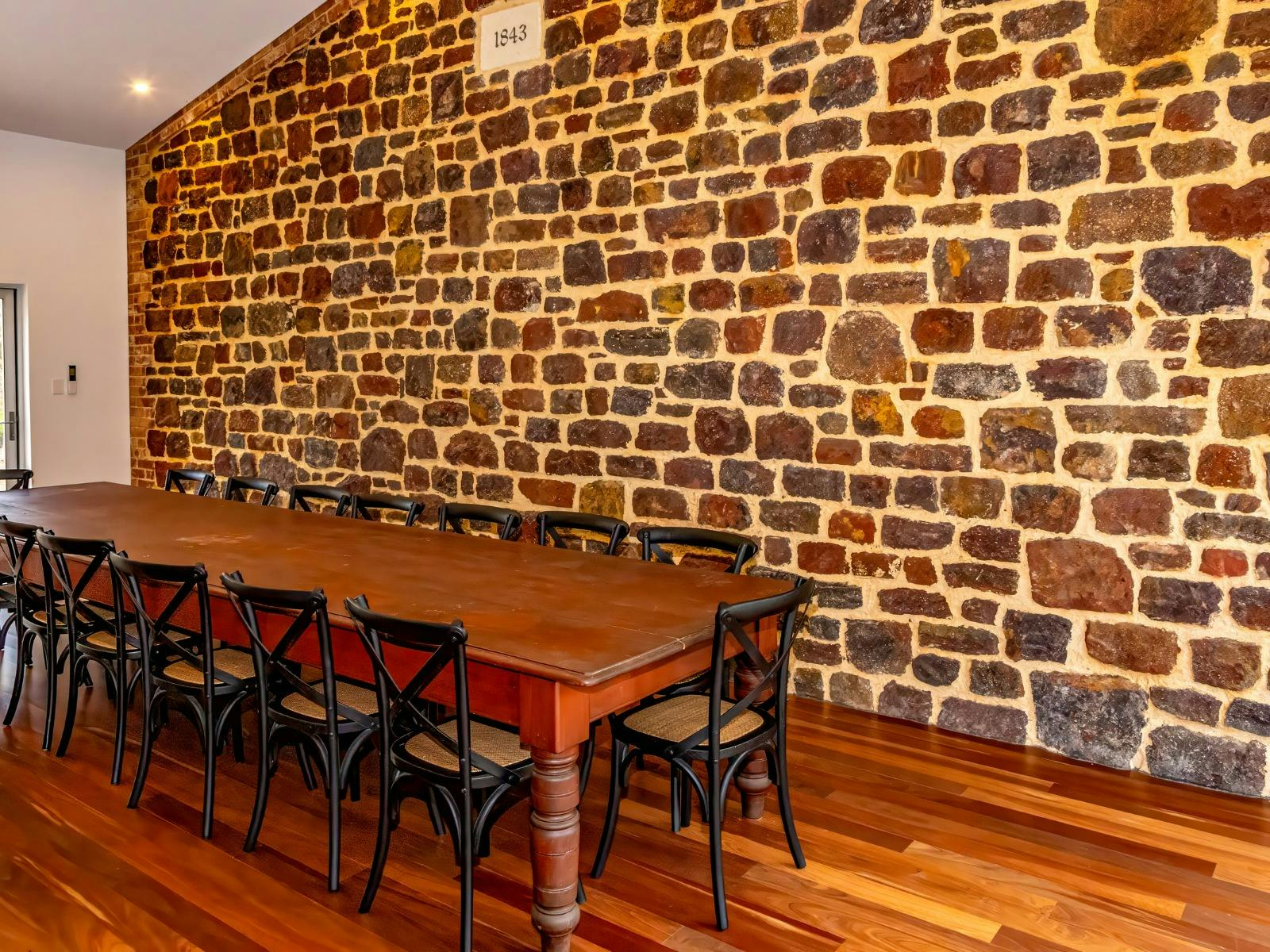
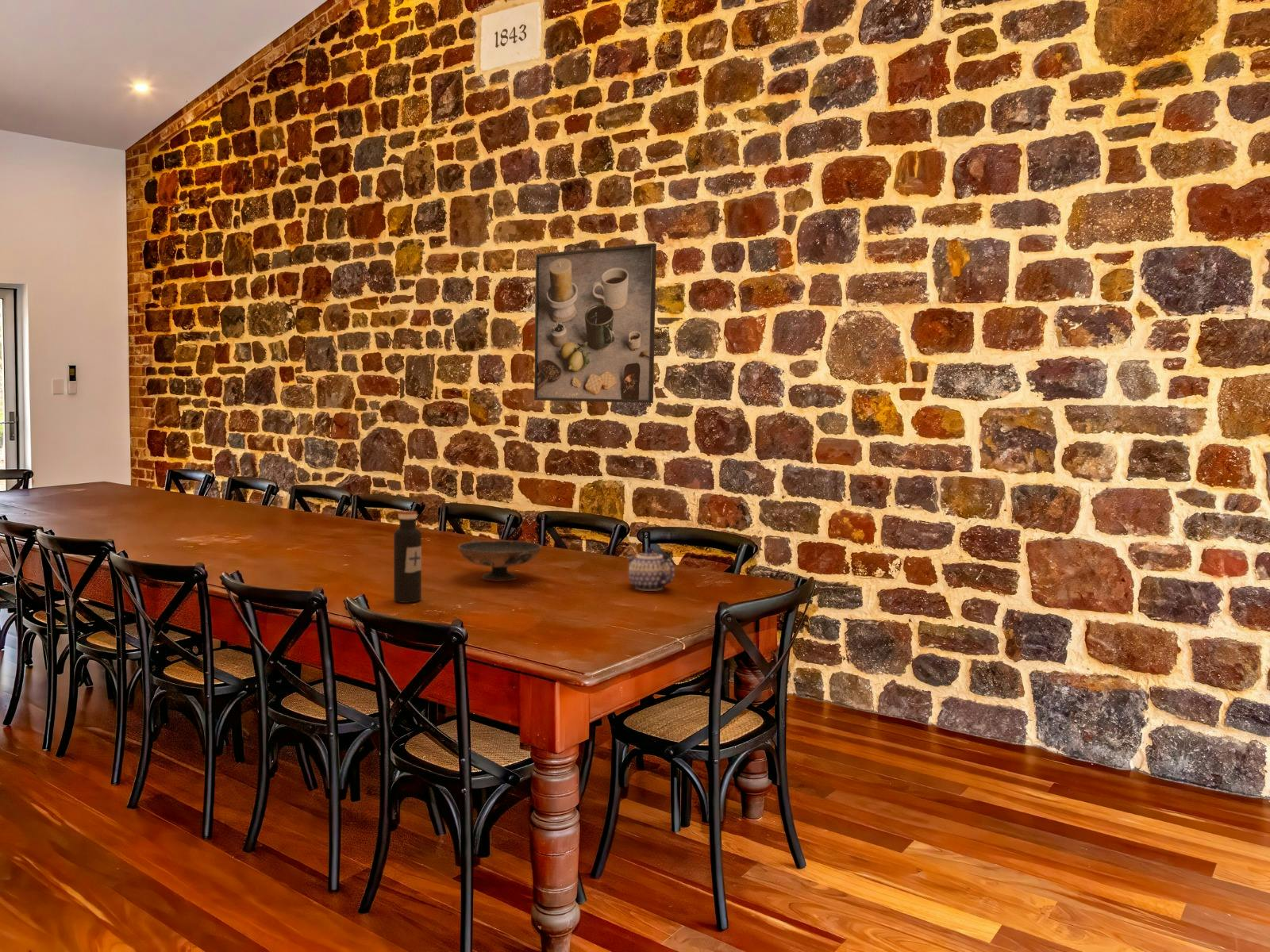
+ teapot (649, 568)
+ decorative bowl (499, 561)
+ water bottle (407, 555)
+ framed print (592, 325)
